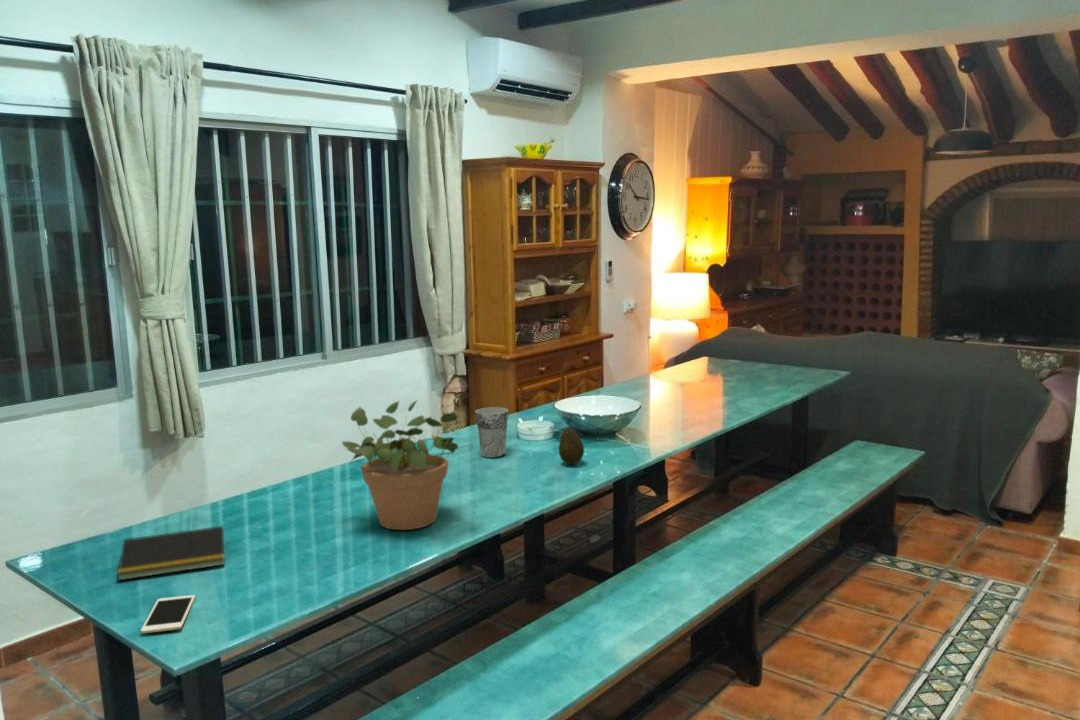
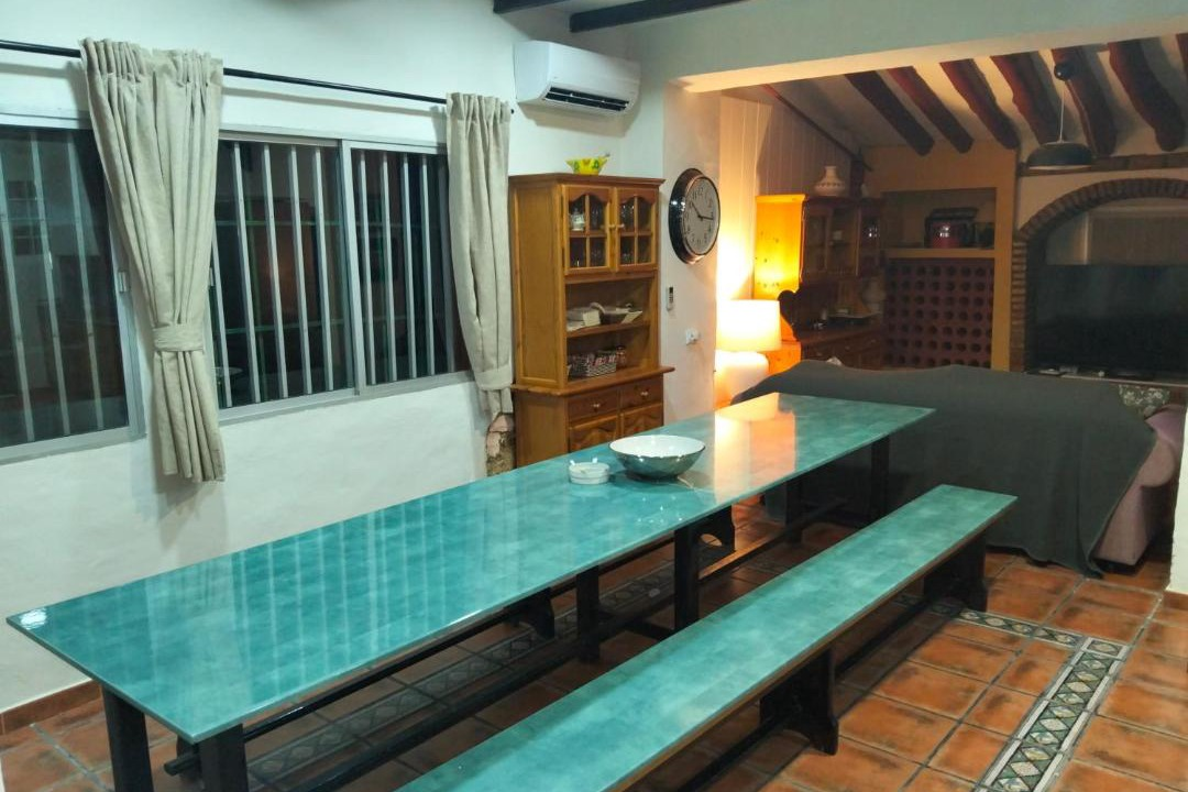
- fruit (571, 445)
- potted plant (414, 465)
- notepad (173, 551)
- cup (492, 432)
- cell phone (169, 613)
